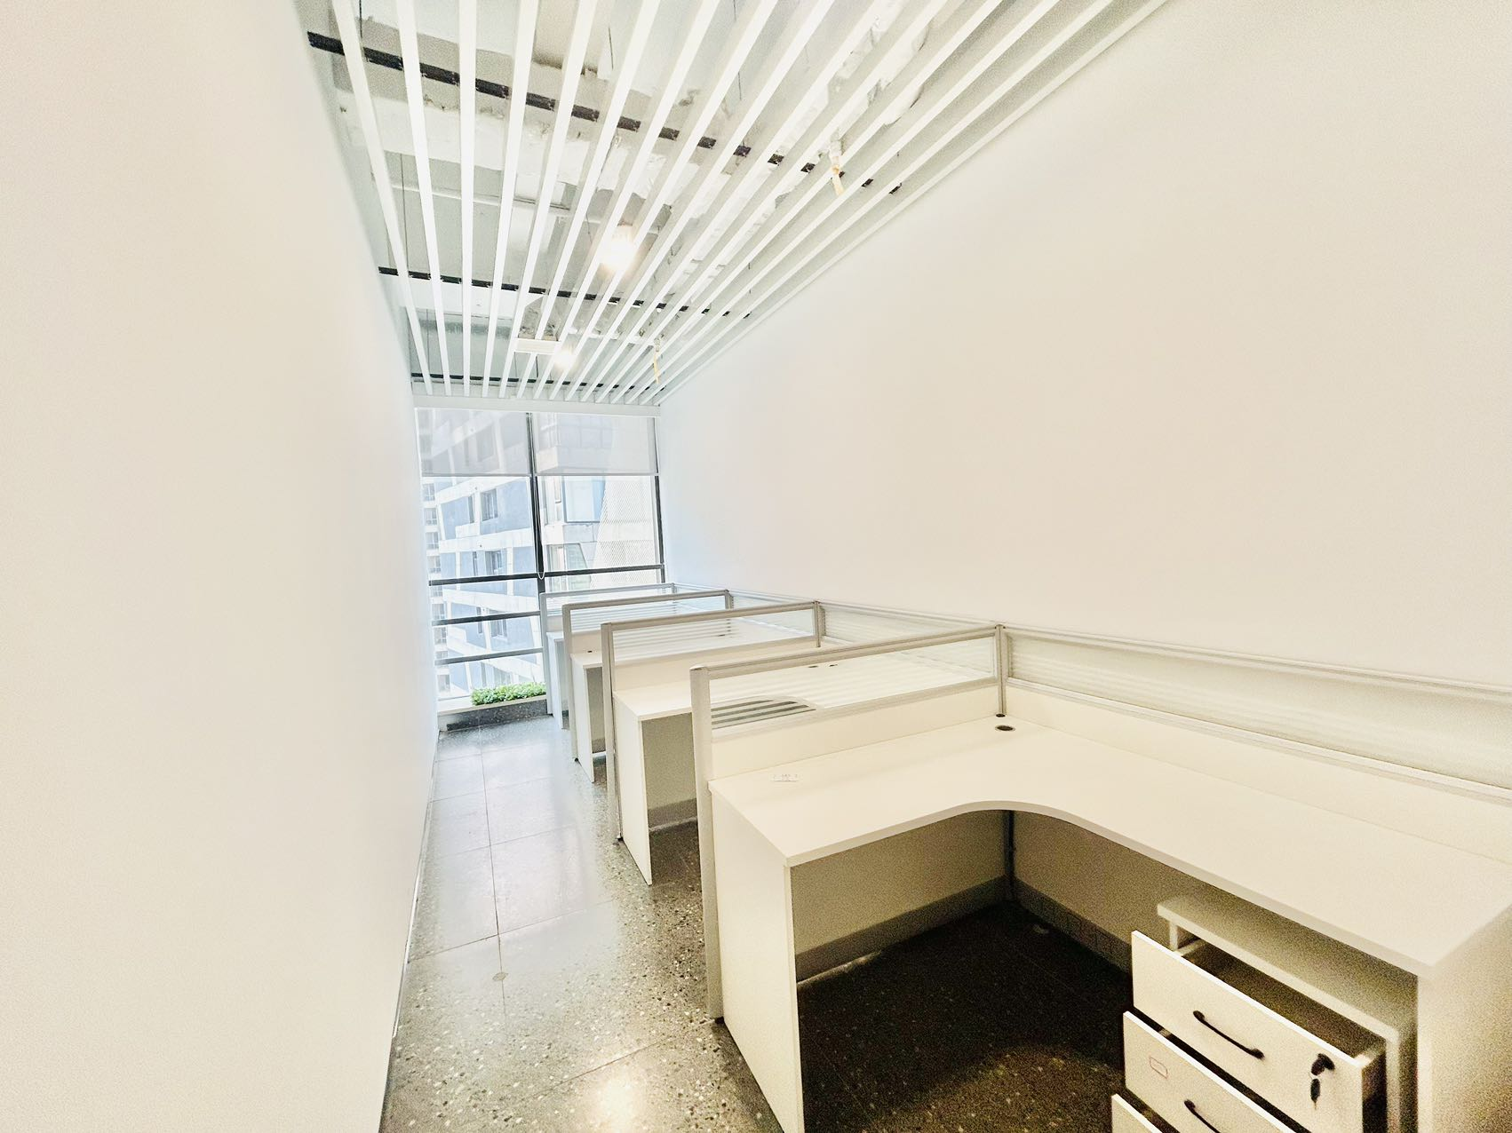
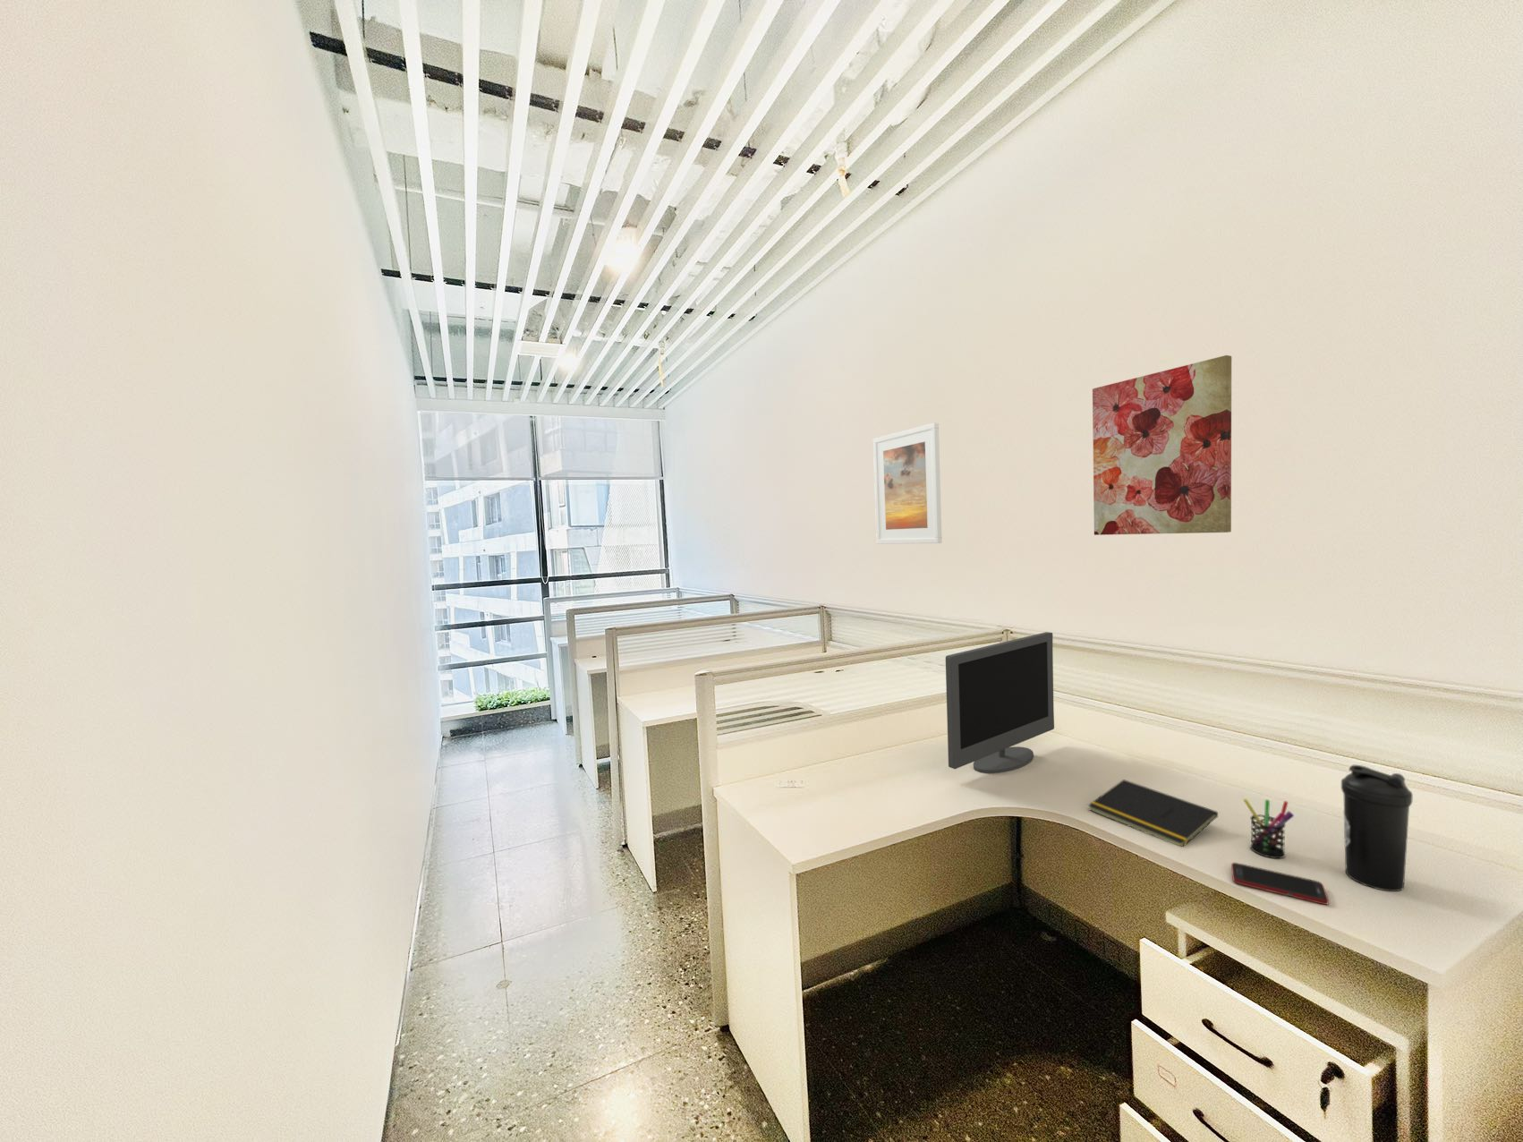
+ water bottle (1374, 825)
+ monitor (1003, 703)
+ wall art (1155, 453)
+ pen holder (1269, 823)
+ notepad (1150, 810)
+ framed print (904, 488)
+ cell phone (1277, 883)
